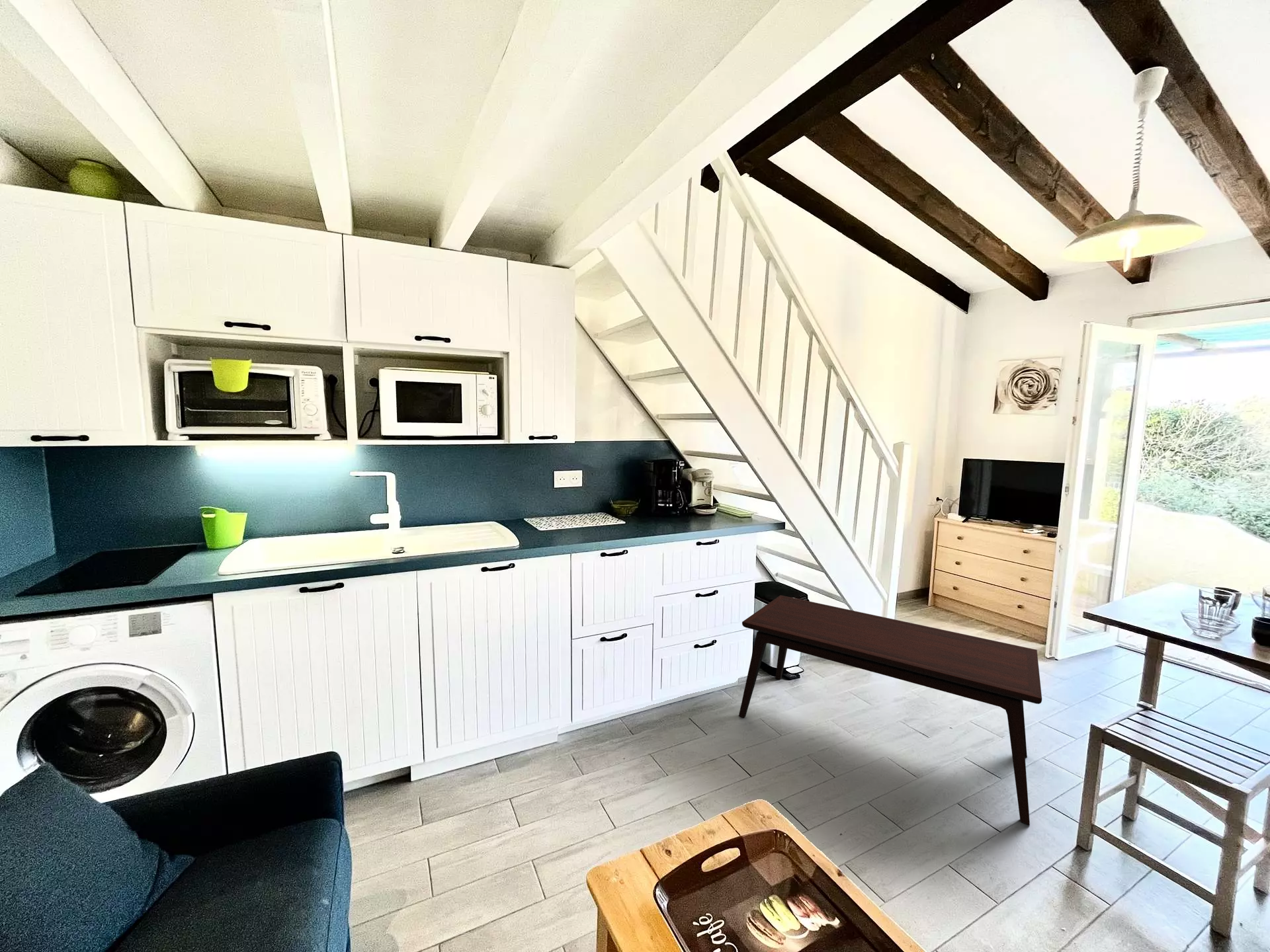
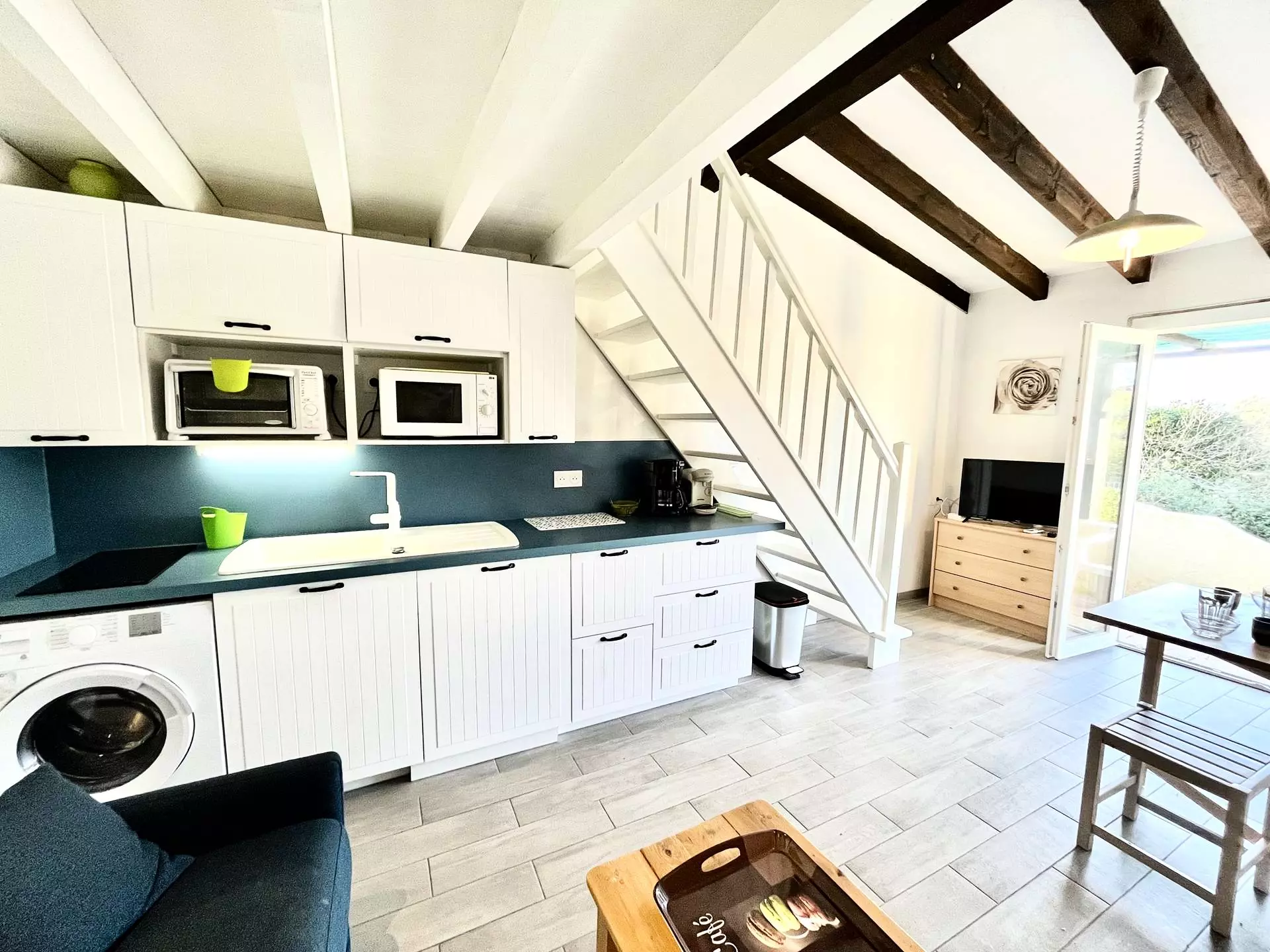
- coffee table (880, 674)
